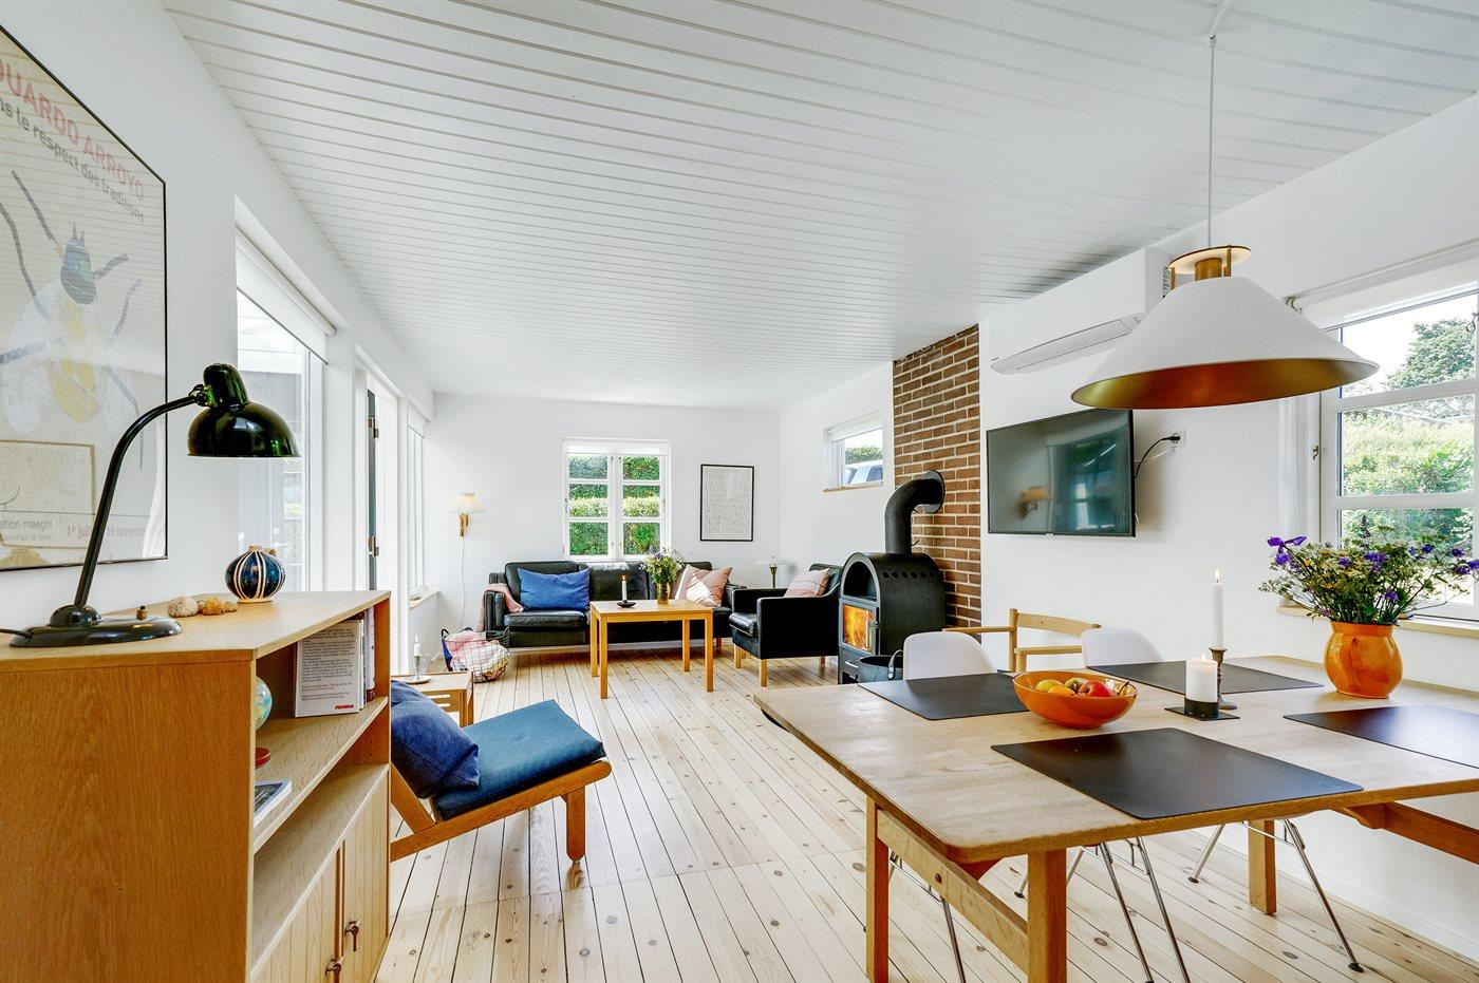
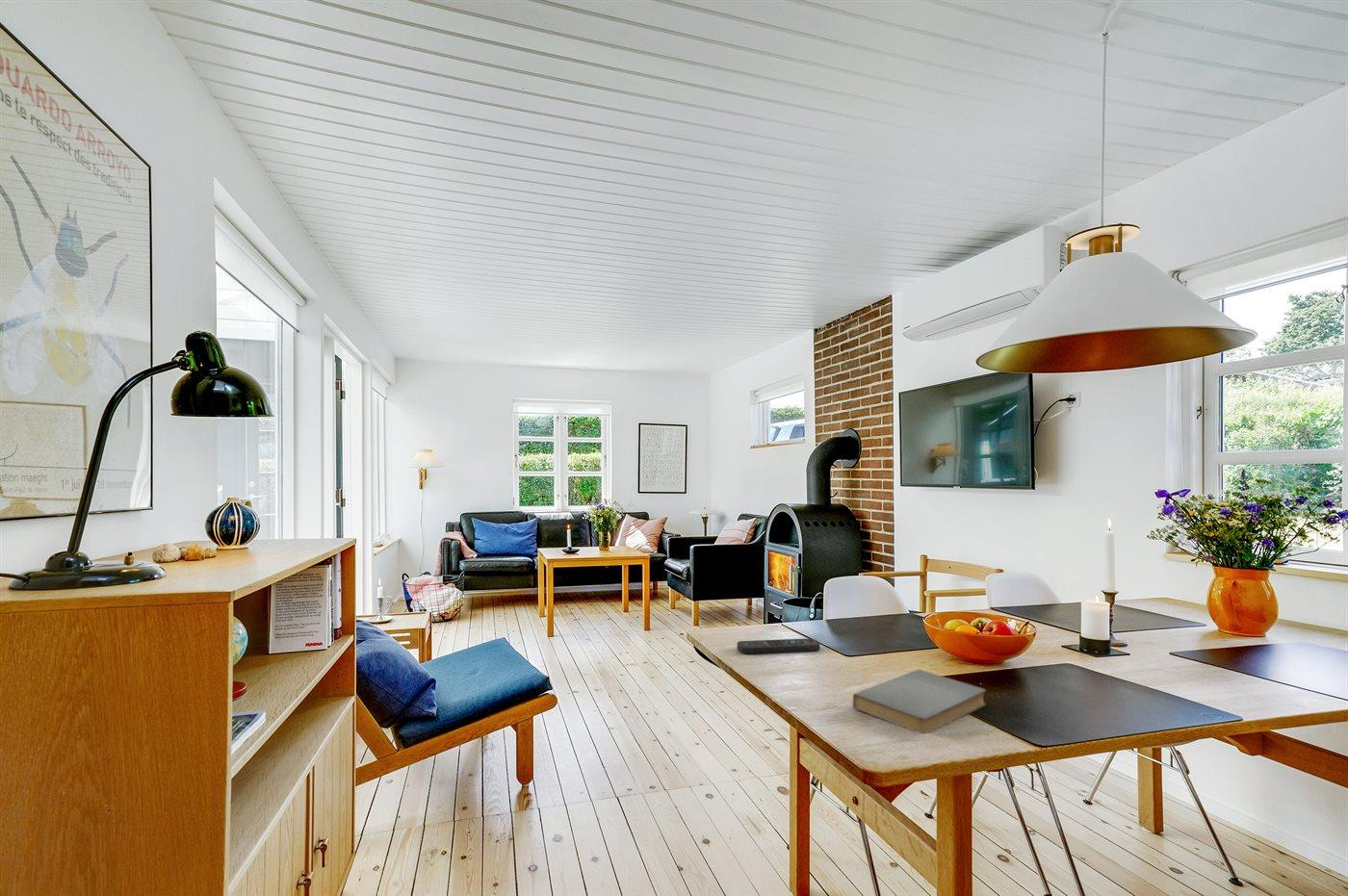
+ remote control (778, 645)
+ book (920, 699)
